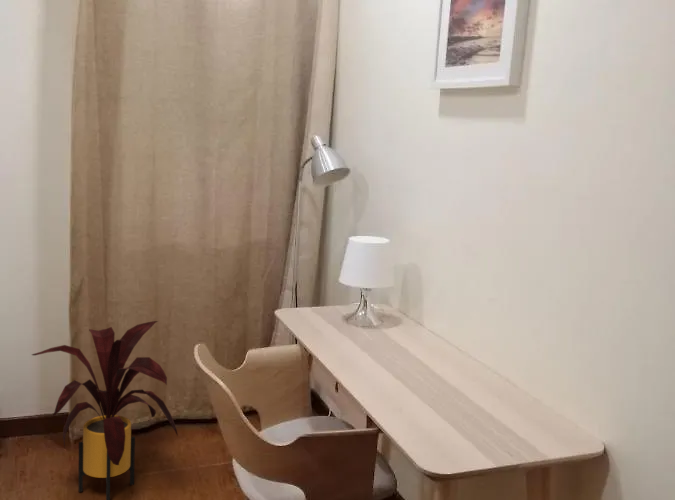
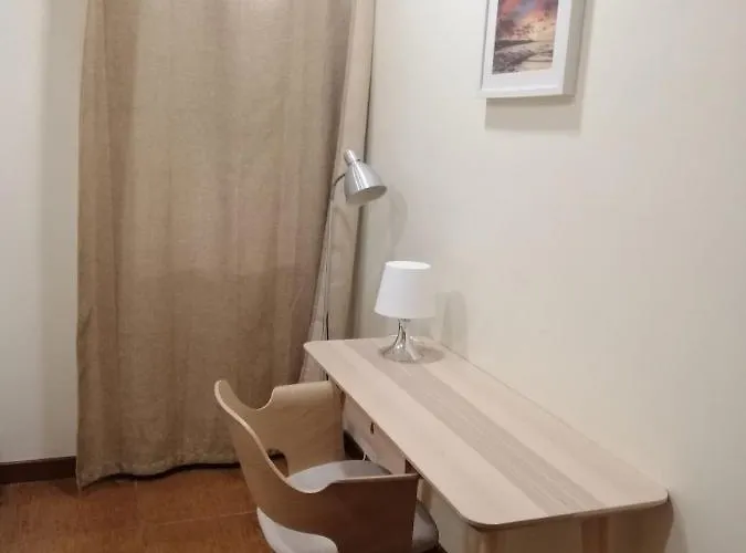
- house plant (104, 409)
